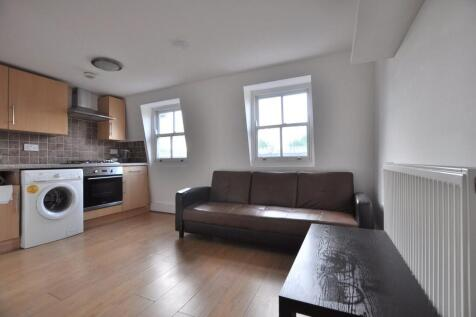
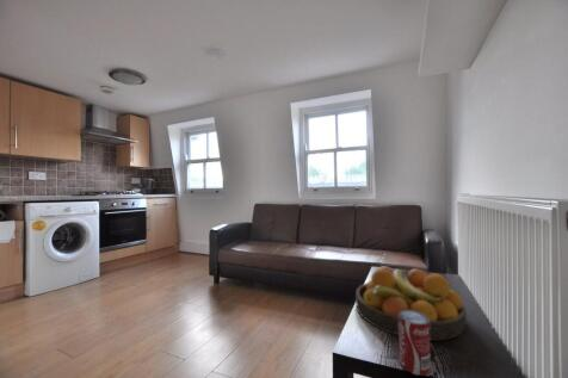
+ fruit bowl (406, 290)
+ beverage can (414, 341)
